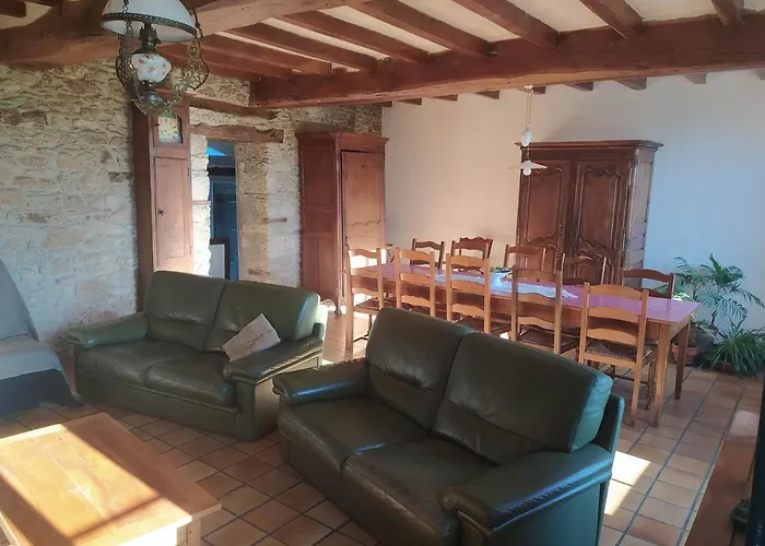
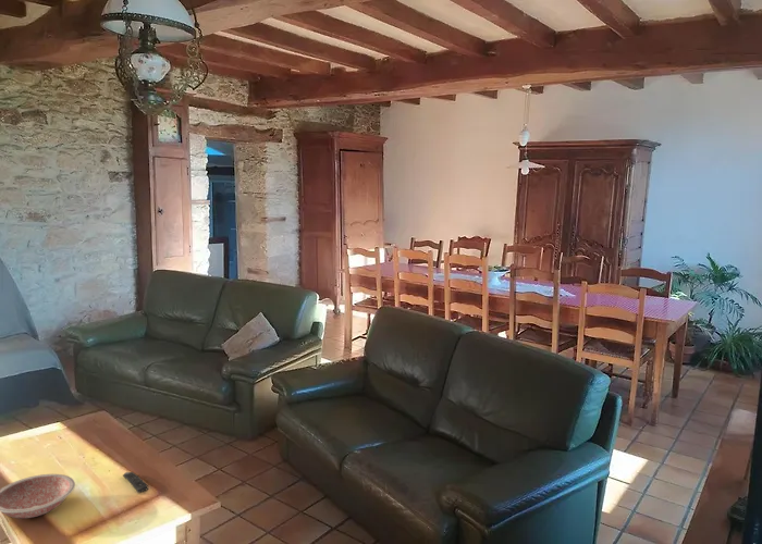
+ remote control (134, 481)
+ bowl (34, 500)
